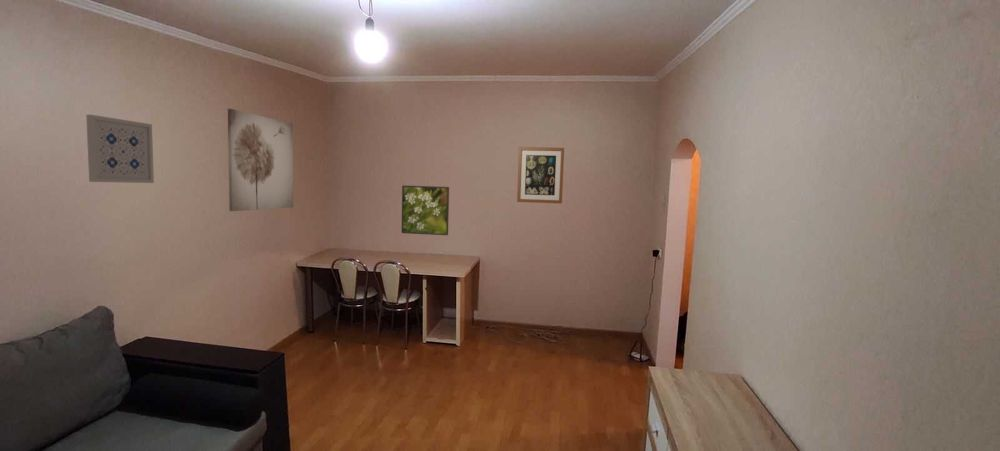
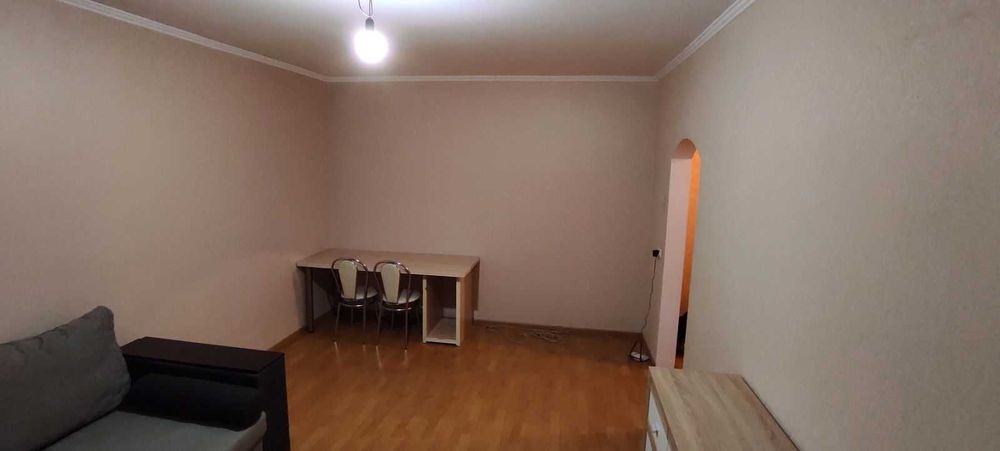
- wall art (122, 151)
- wall art (264, 163)
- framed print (425, 210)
- wall art (540, 175)
